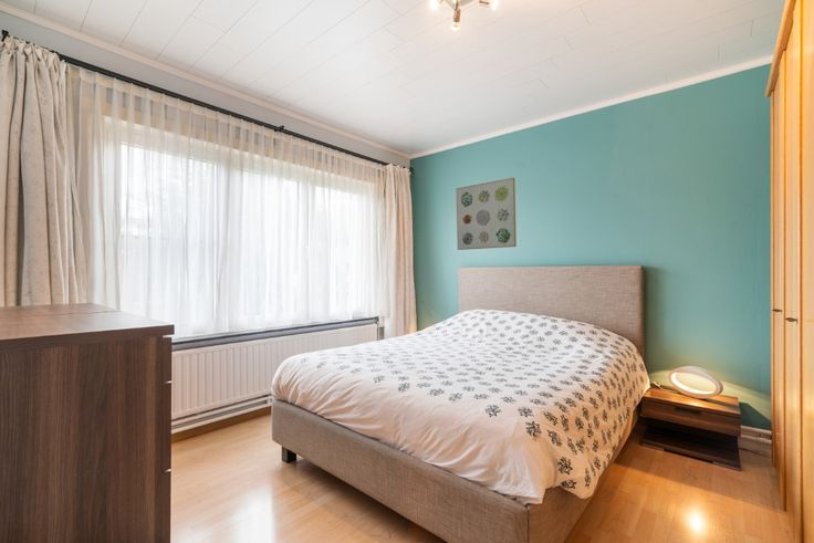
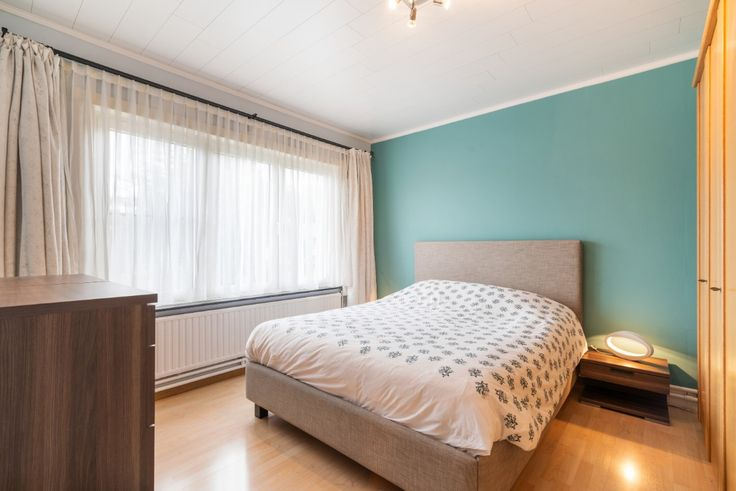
- wall art (484, 216)
